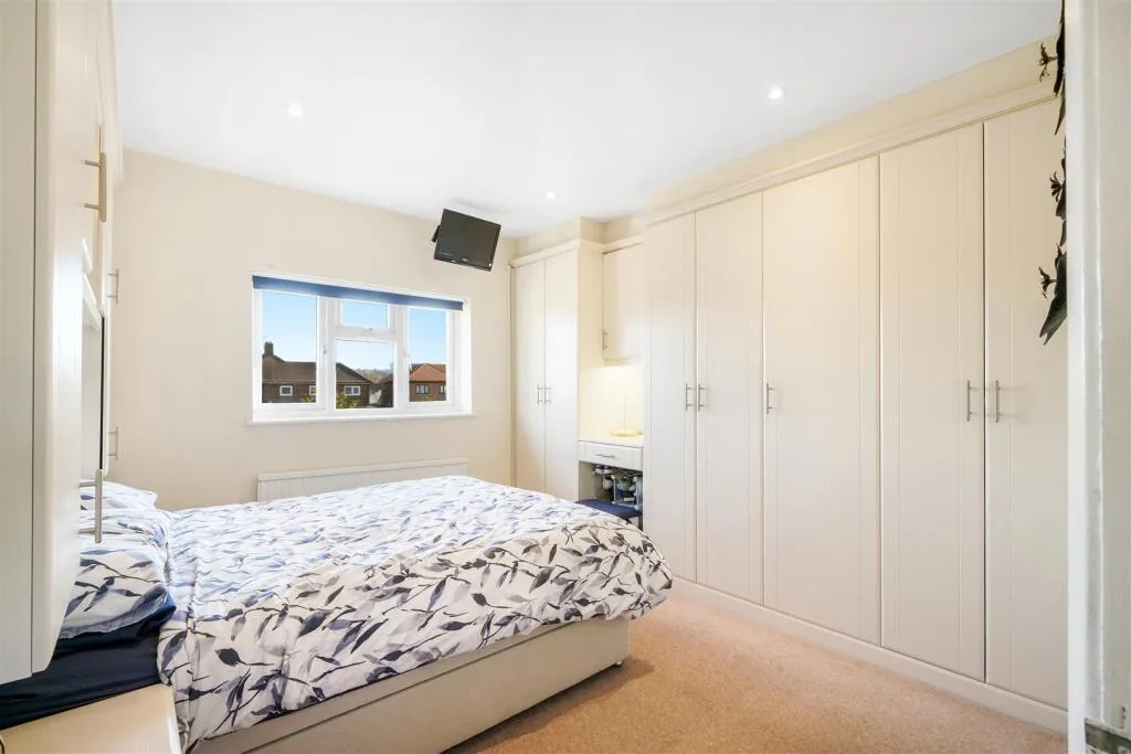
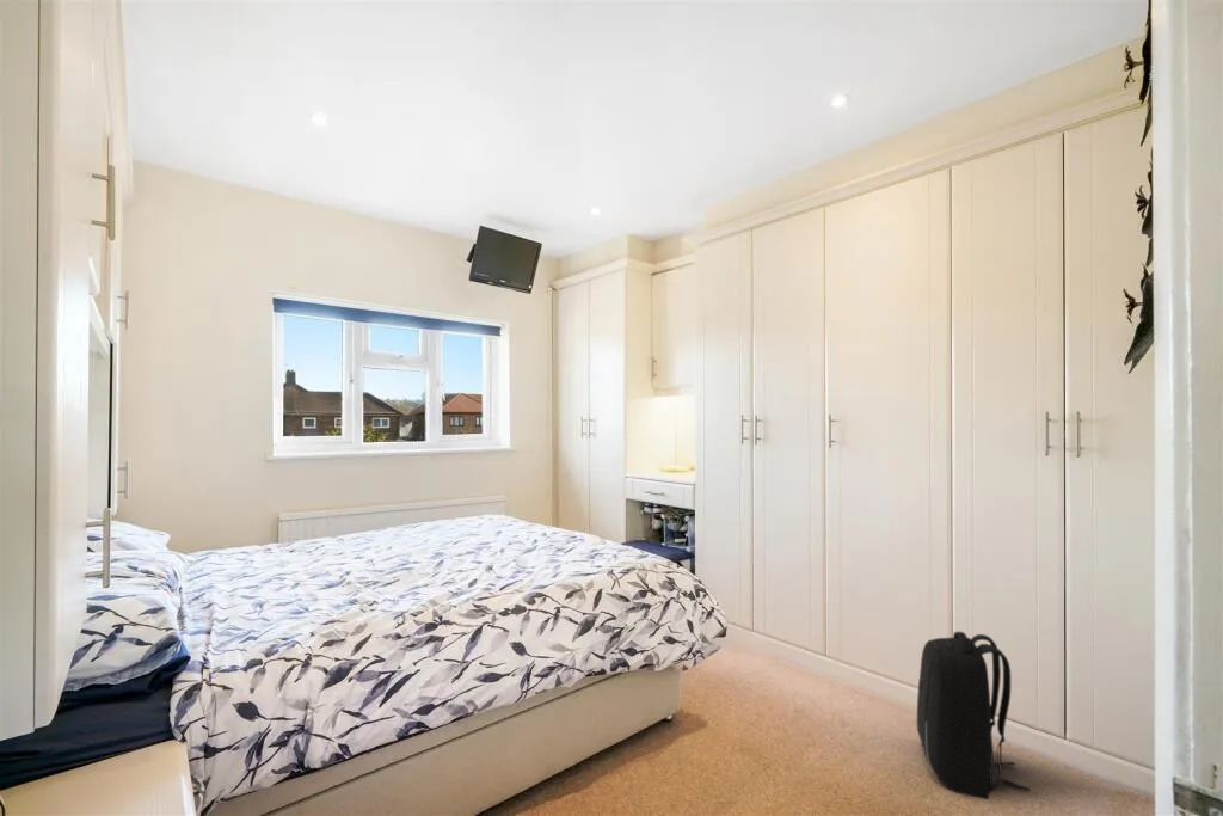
+ backpack (969, 700)
